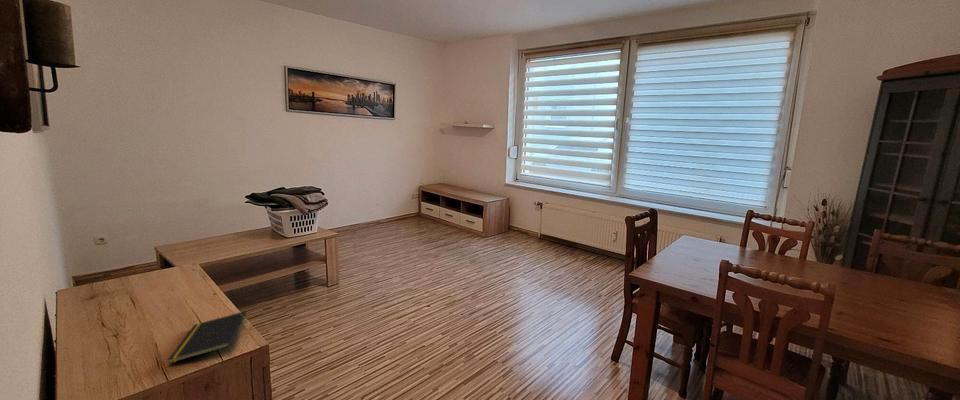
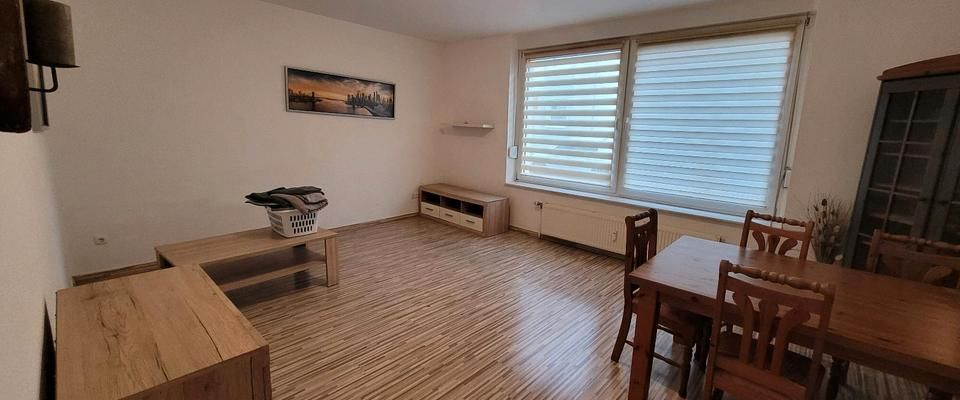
- notepad (211, 334)
